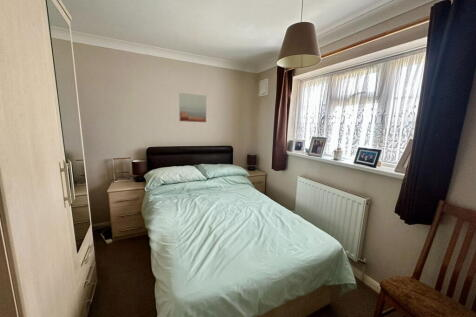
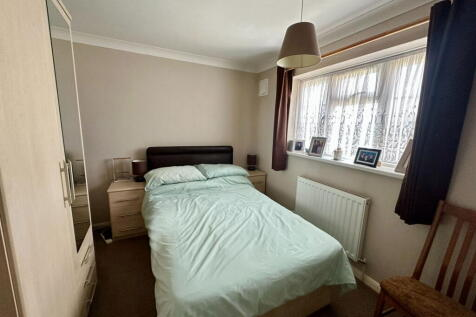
- wall art (193, 108)
